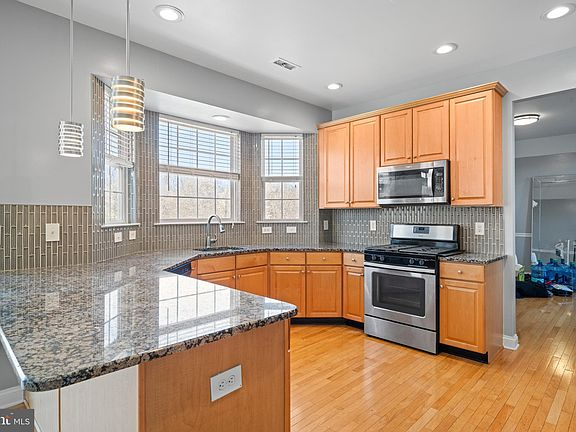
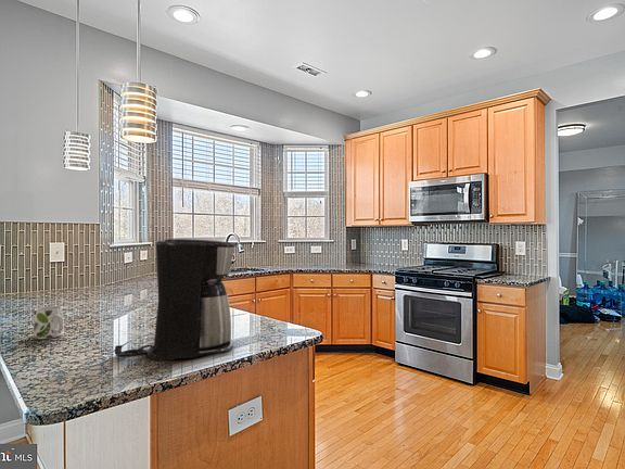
+ coffee maker (181, 293)
+ mug (51, 322)
